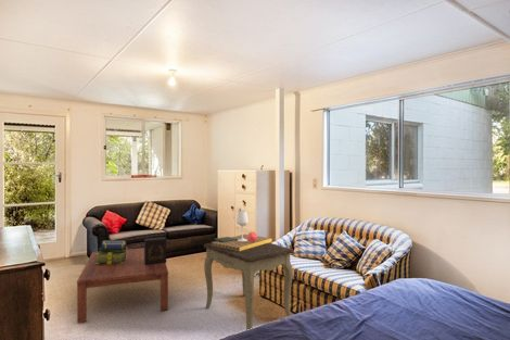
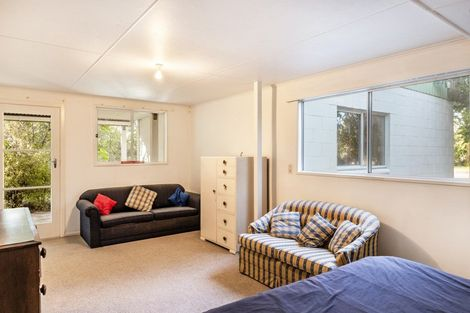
- stack of books (113, 251)
- cocktail glass (240, 224)
- side table (246, 279)
- decorative box (155, 250)
- coffee table (126, 277)
